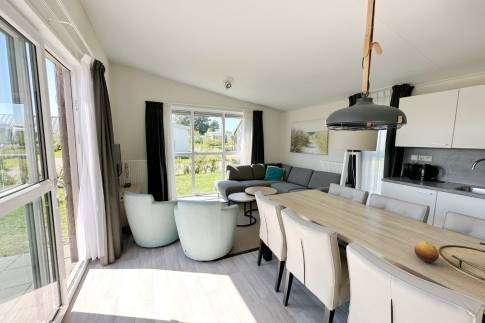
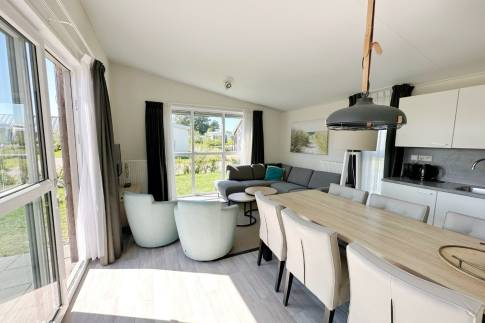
- fruit (426, 251)
